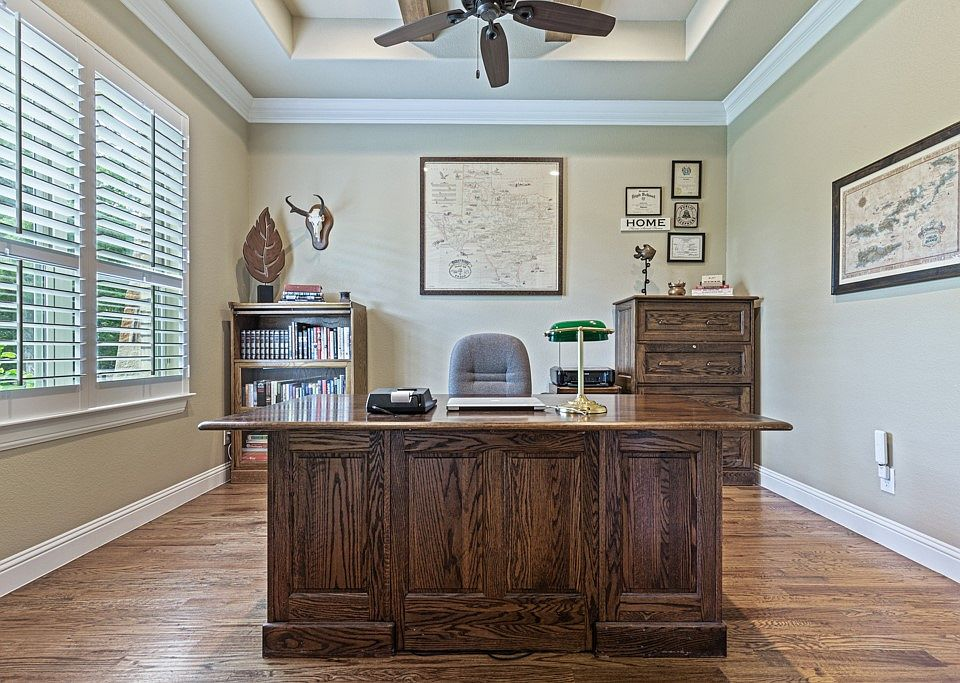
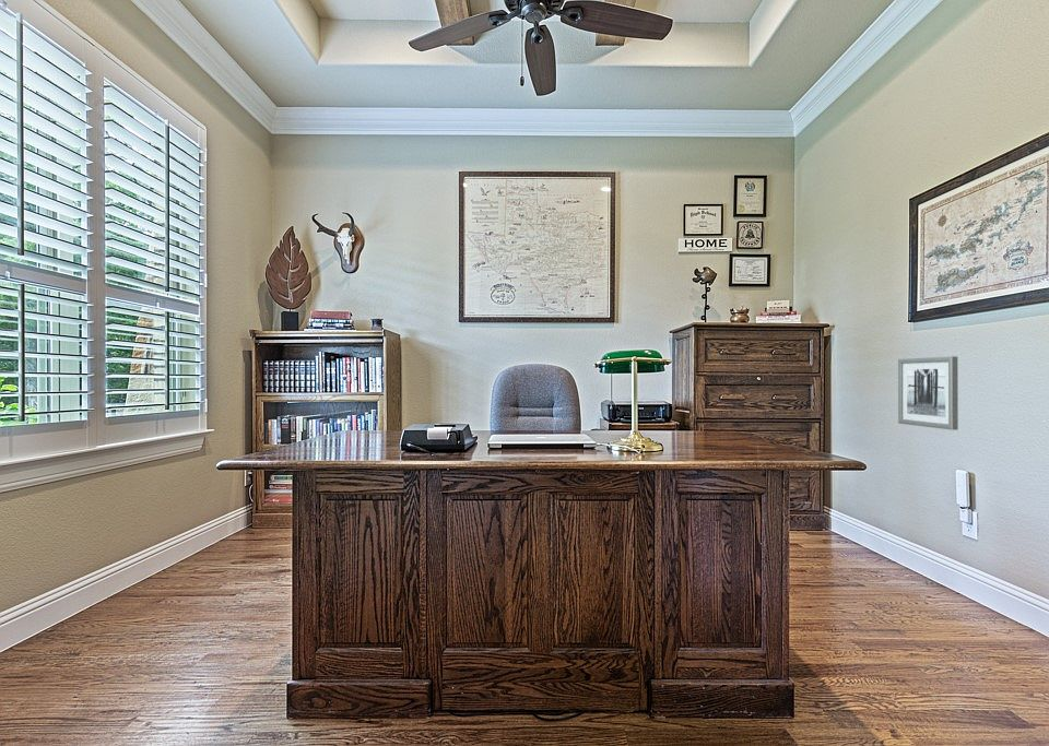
+ wall art (926, 392)
